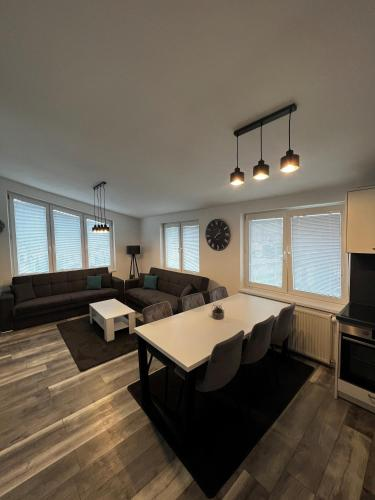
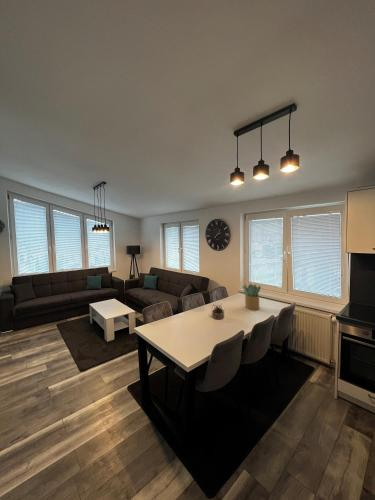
+ potted plant (251, 296)
